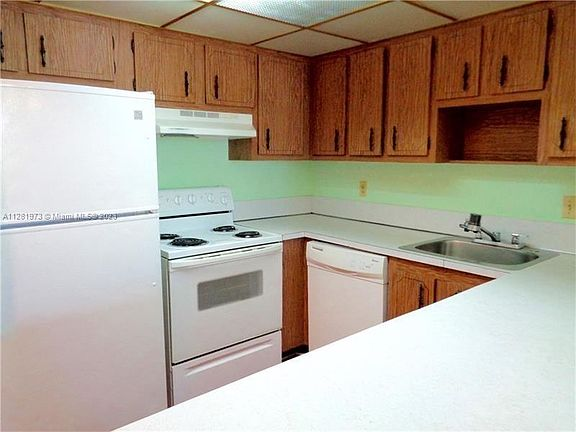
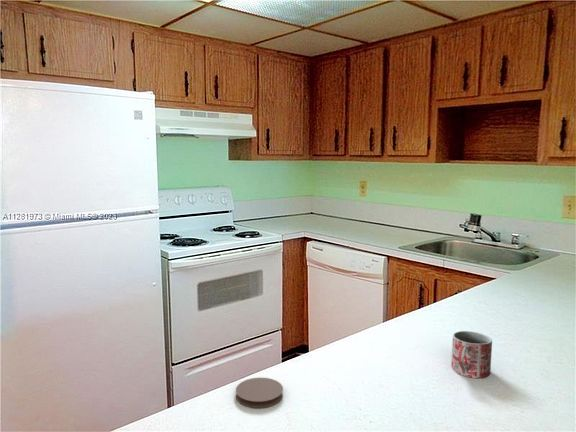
+ coaster (259, 391)
+ mug (467, 354)
